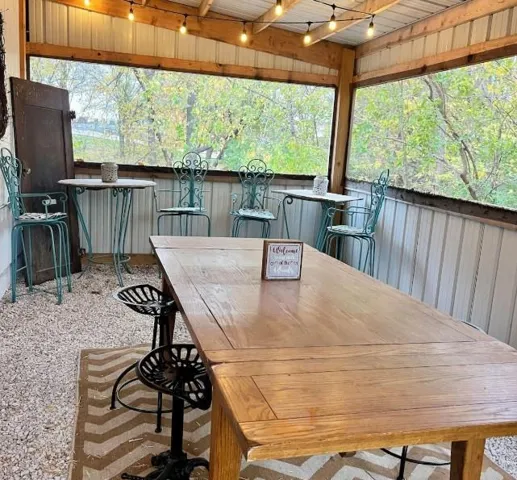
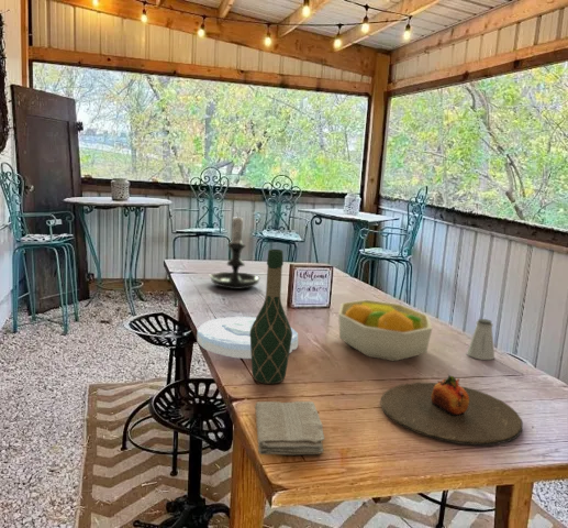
+ saltshaker (482, 338)
+ wine bottle (271, 316)
+ plate (450, 394)
+ washcloth (287, 424)
+ plate (247, 332)
+ fruit bowl (382, 322)
+ candle holder (234, 249)
